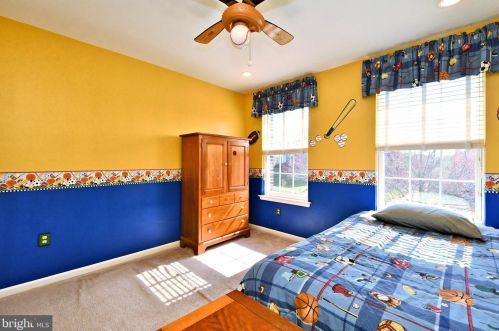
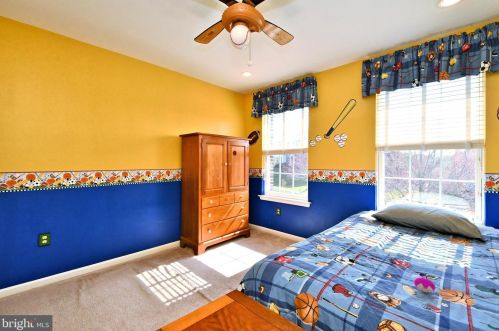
+ toy ball (424, 284)
